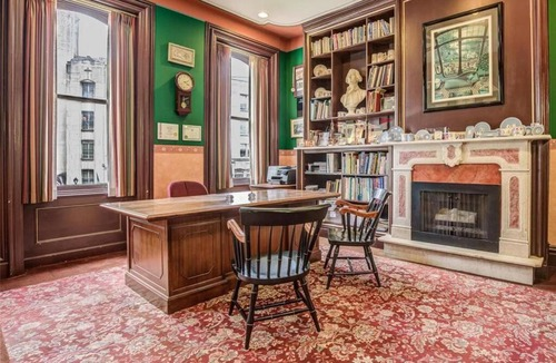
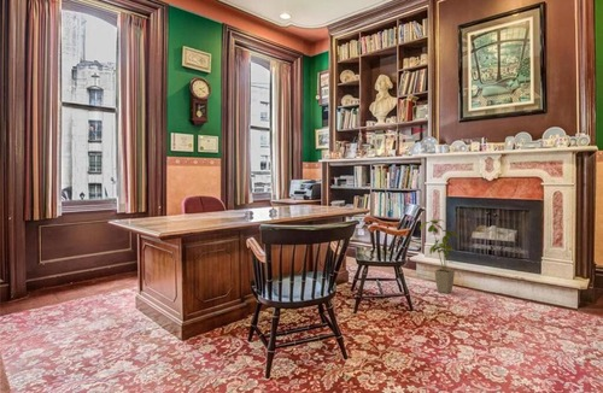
+ house plant (439, 256)
